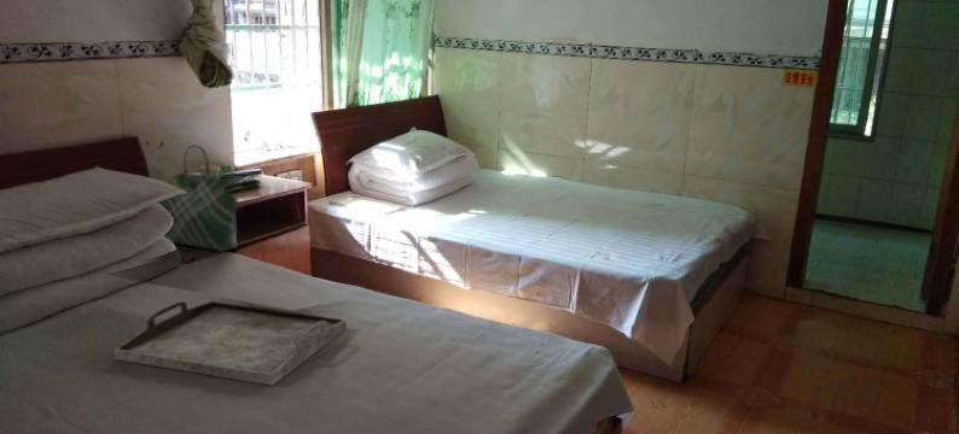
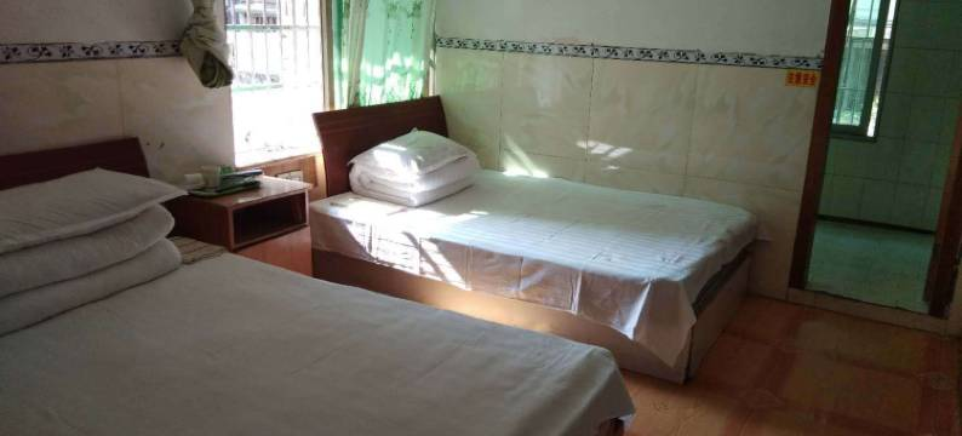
- serving tray (238, 329)
- tote bag (198, 195)
